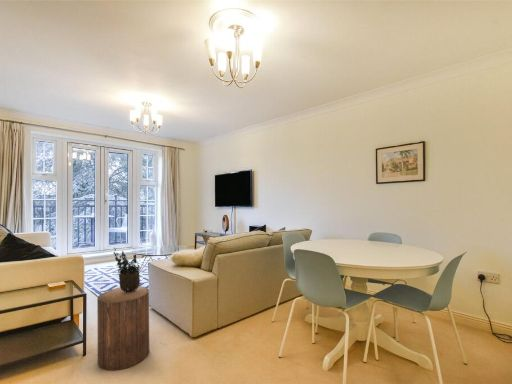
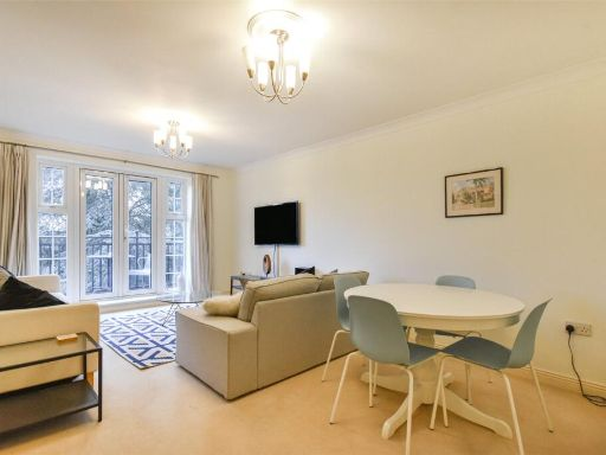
- potted plant (126, 267)
- stool (124, 324)
